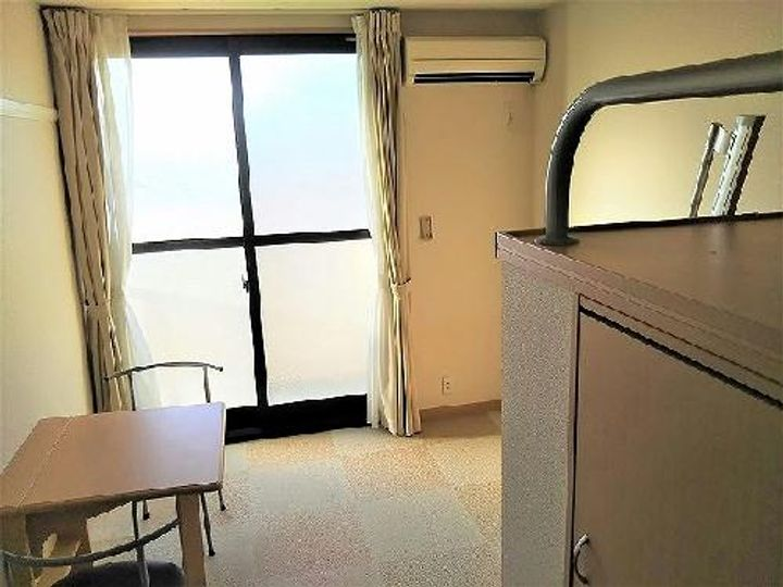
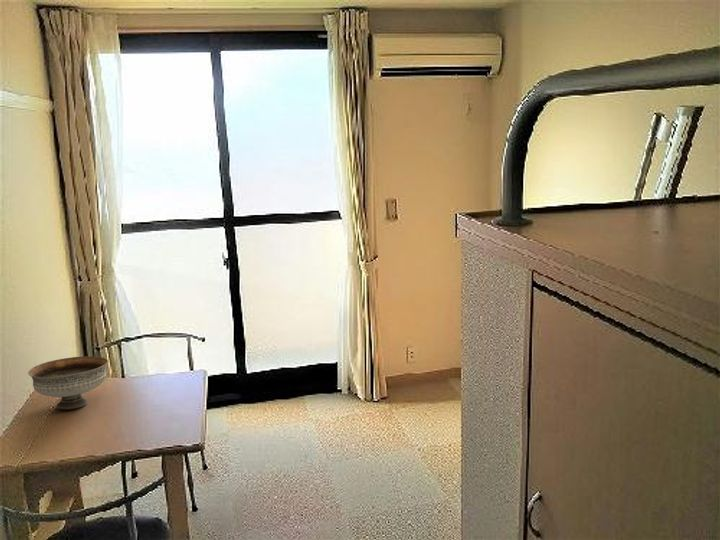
+ bowl (70, 384)
